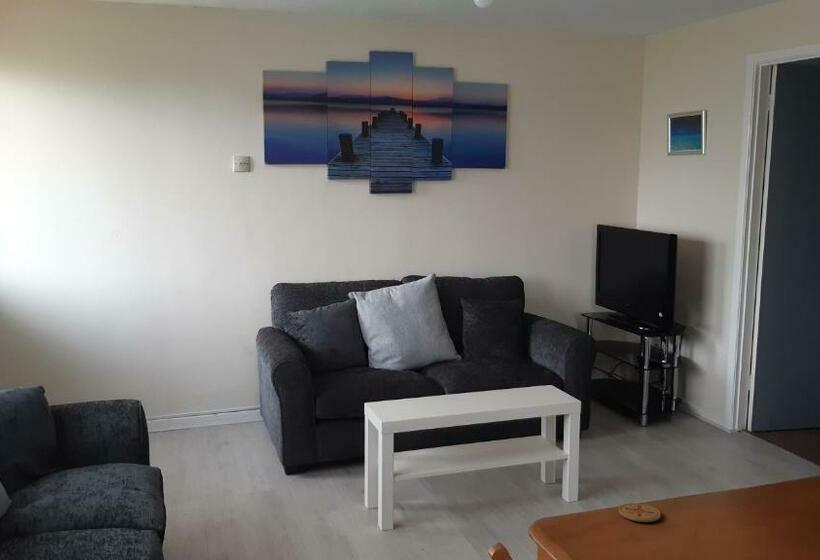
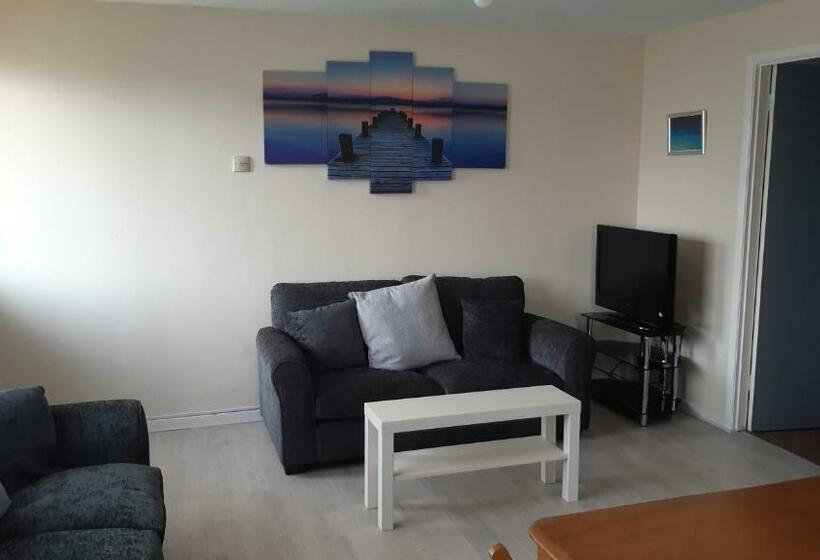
- coaster (639, 512)
